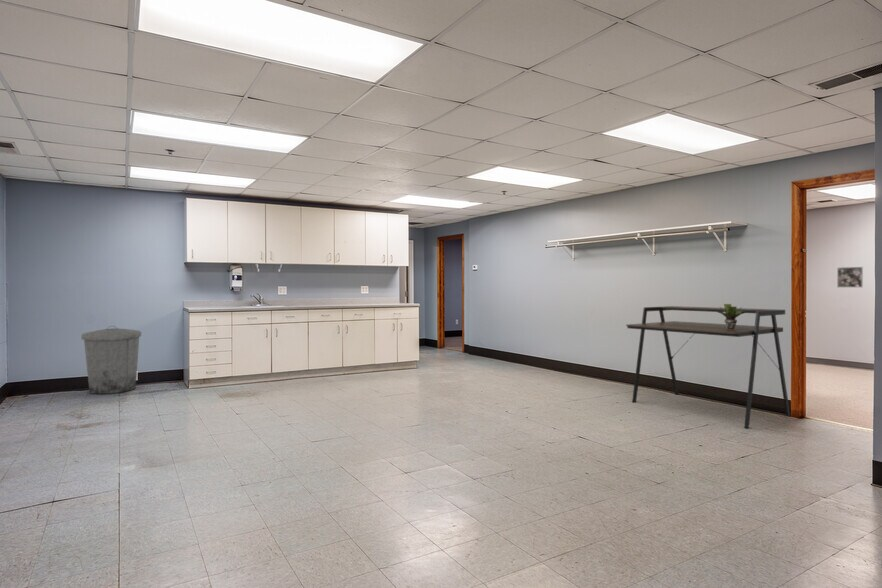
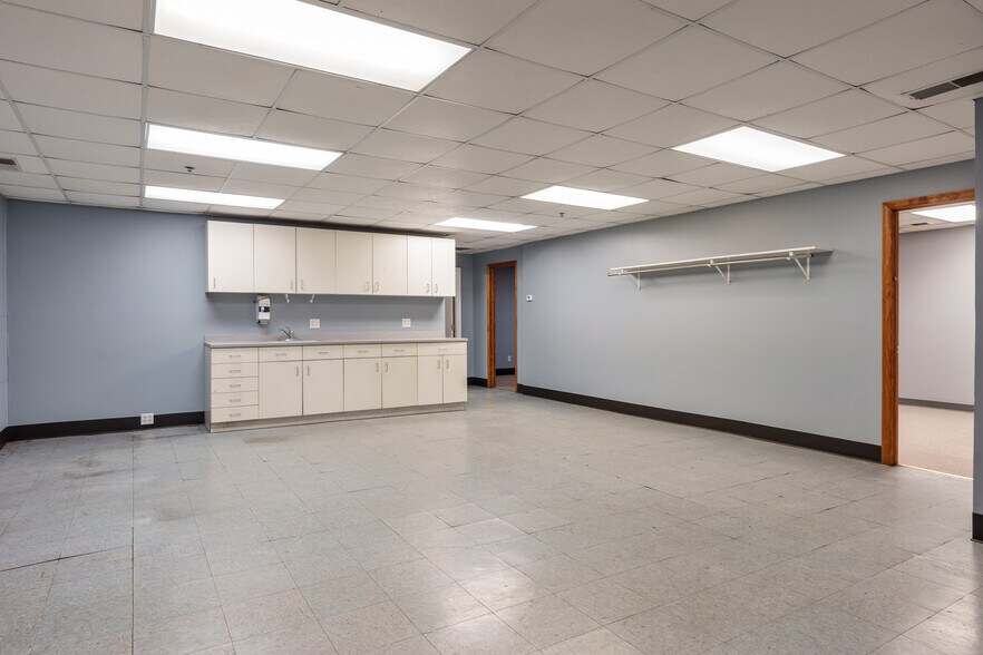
- trash can (112, 358)
- desk (686, 342)
- potted plant (730, 316)
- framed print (849, 277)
